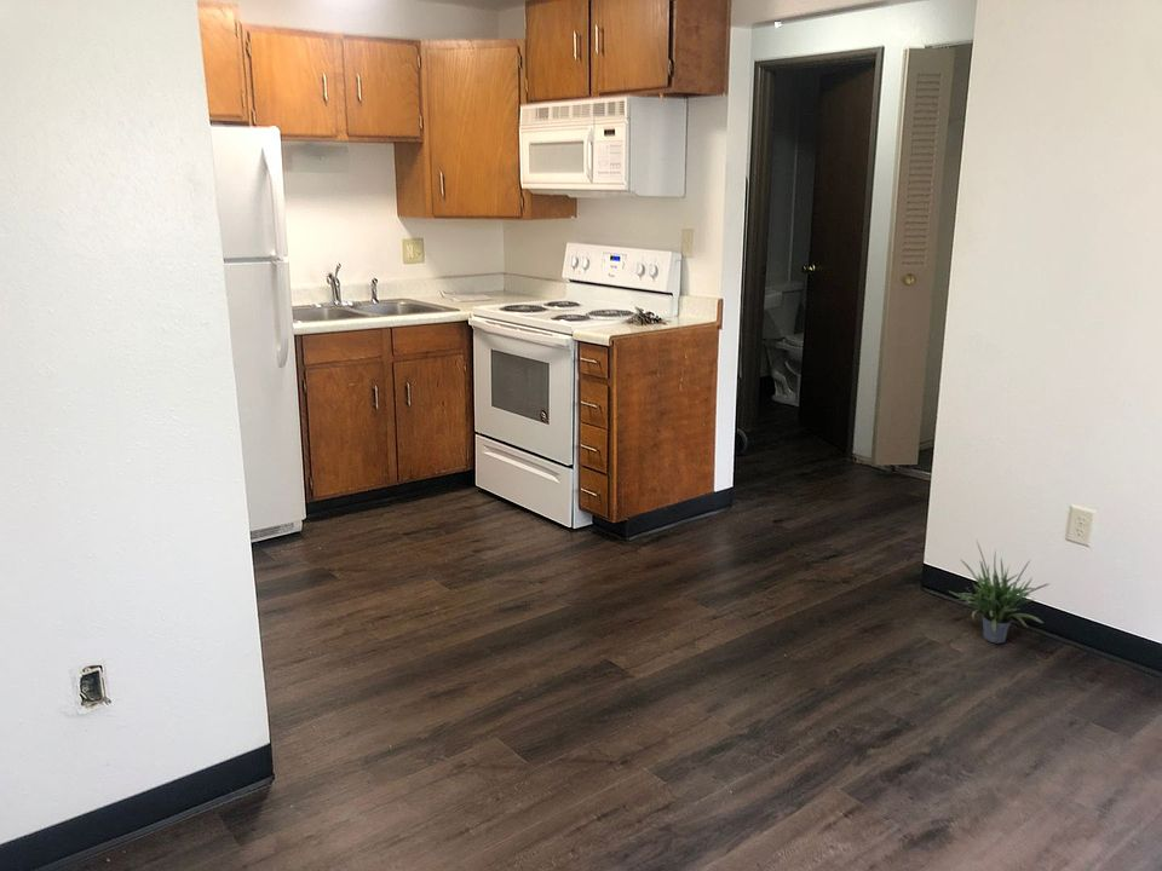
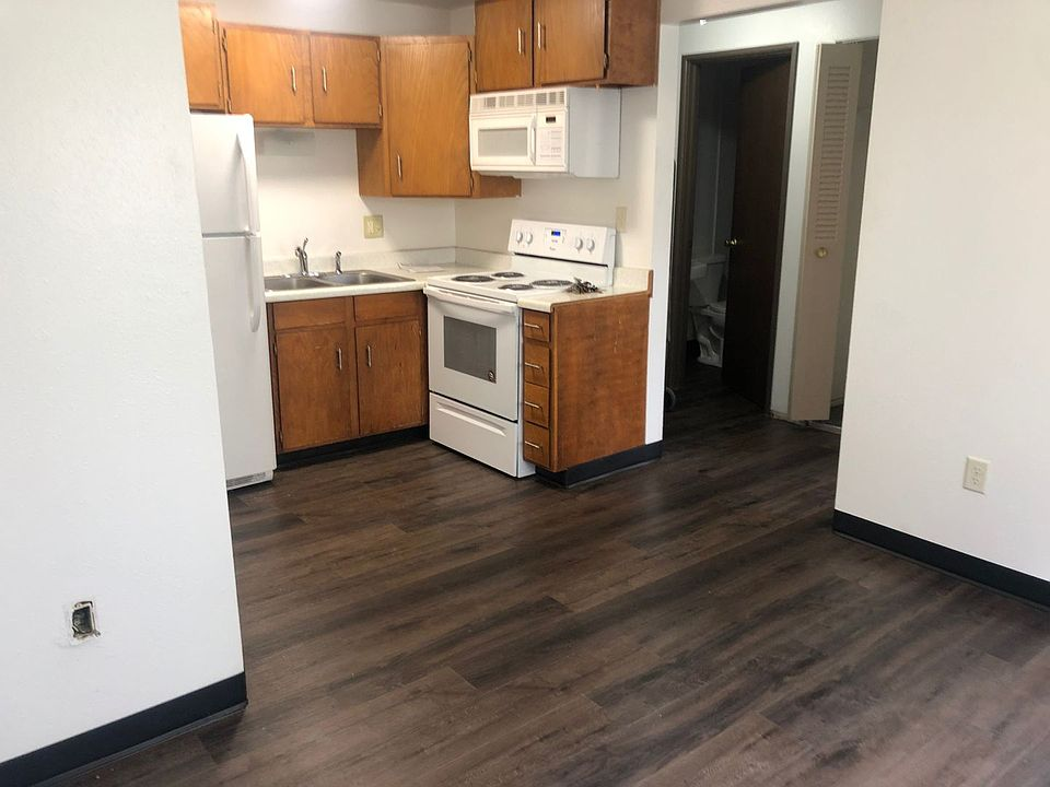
- potted plant (1001, 592)
